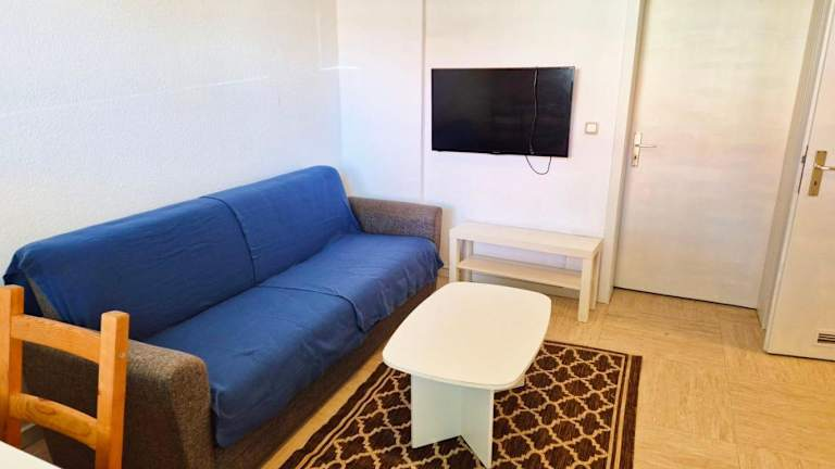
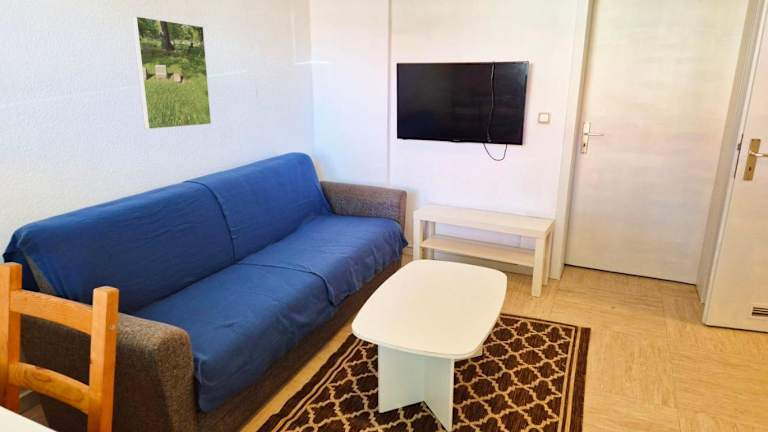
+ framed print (175, 75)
